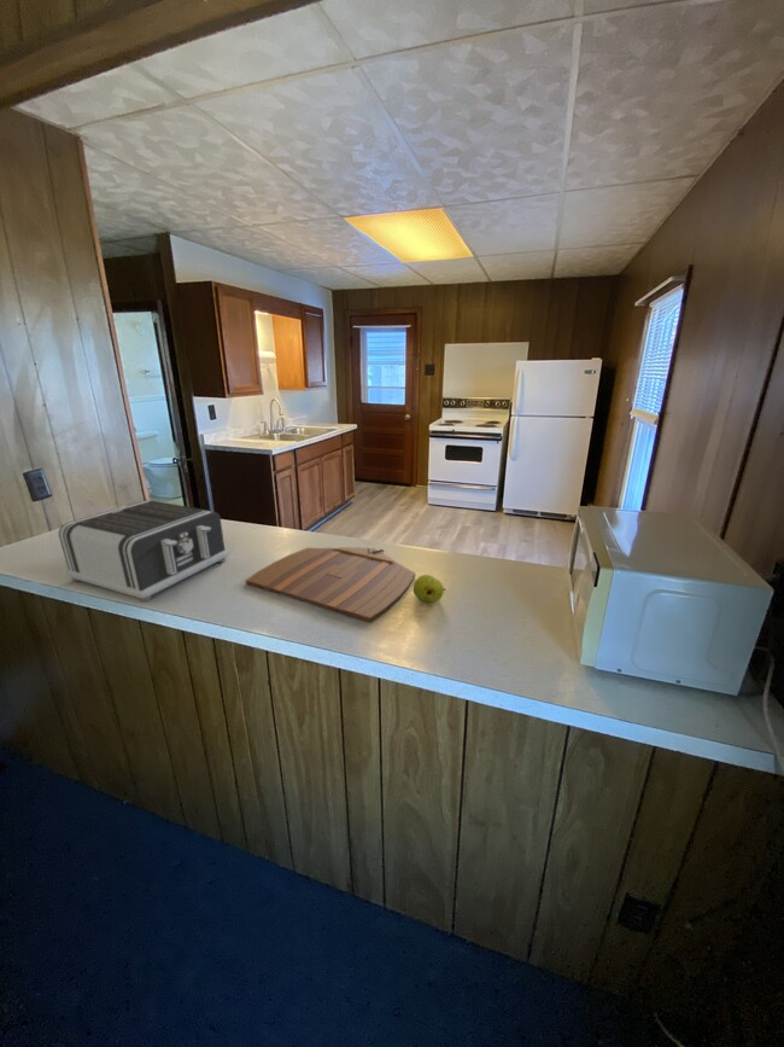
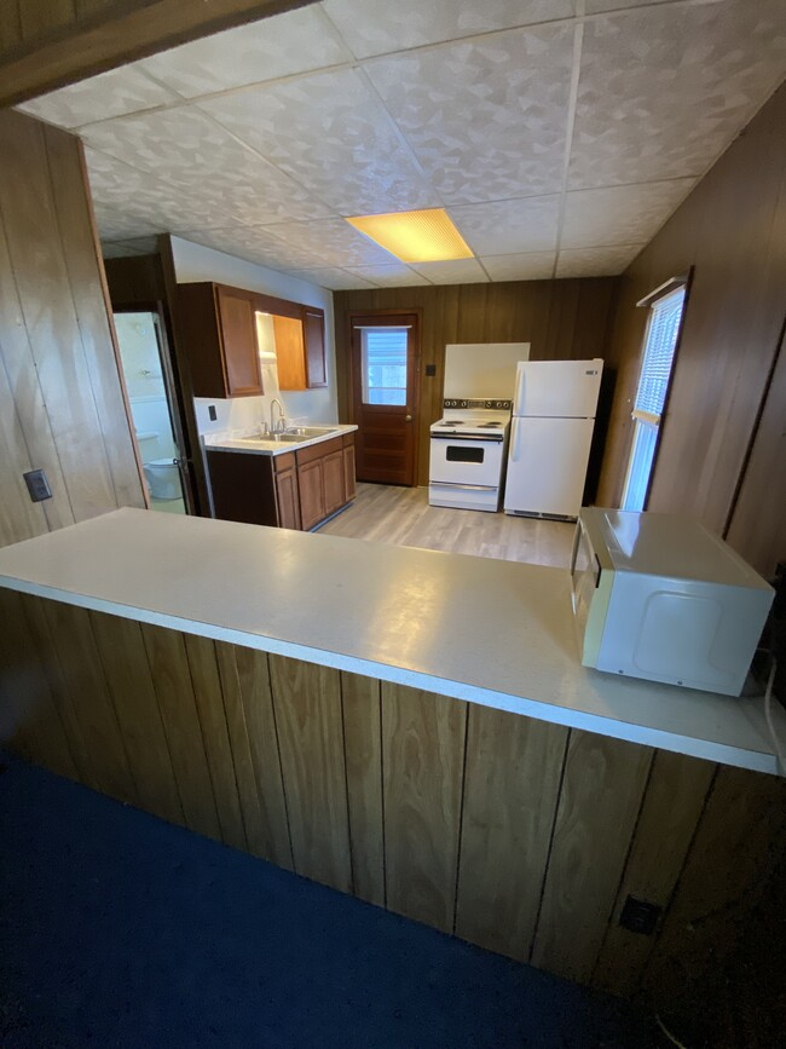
- fruit (429, 586)
- cutting board (343, 569)
- toaster (151, 543)
